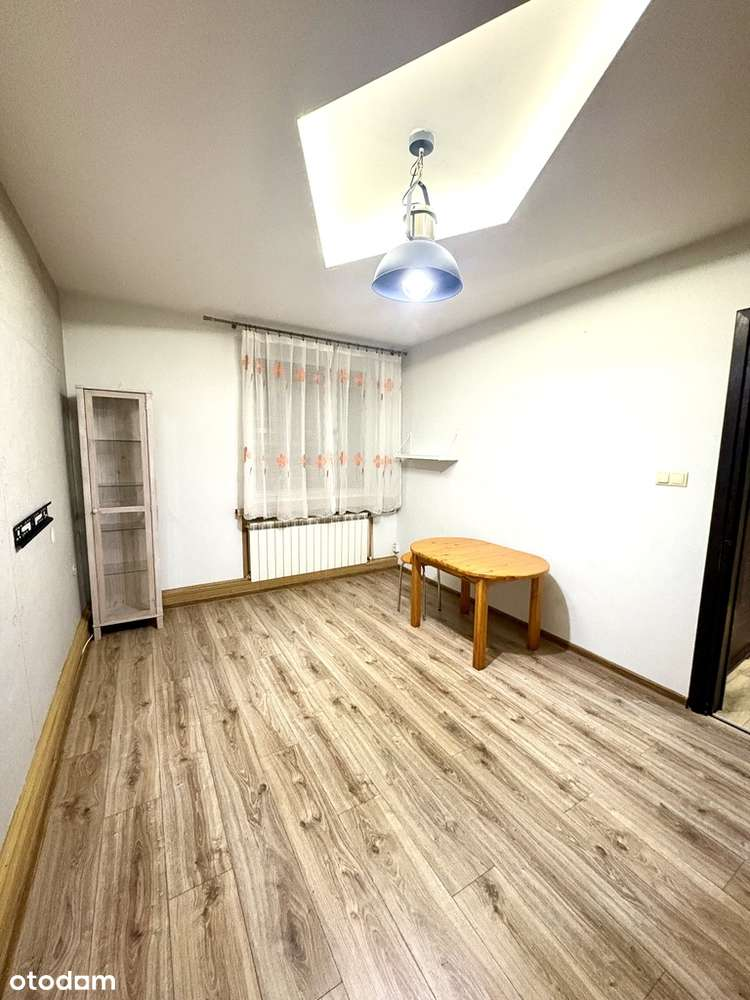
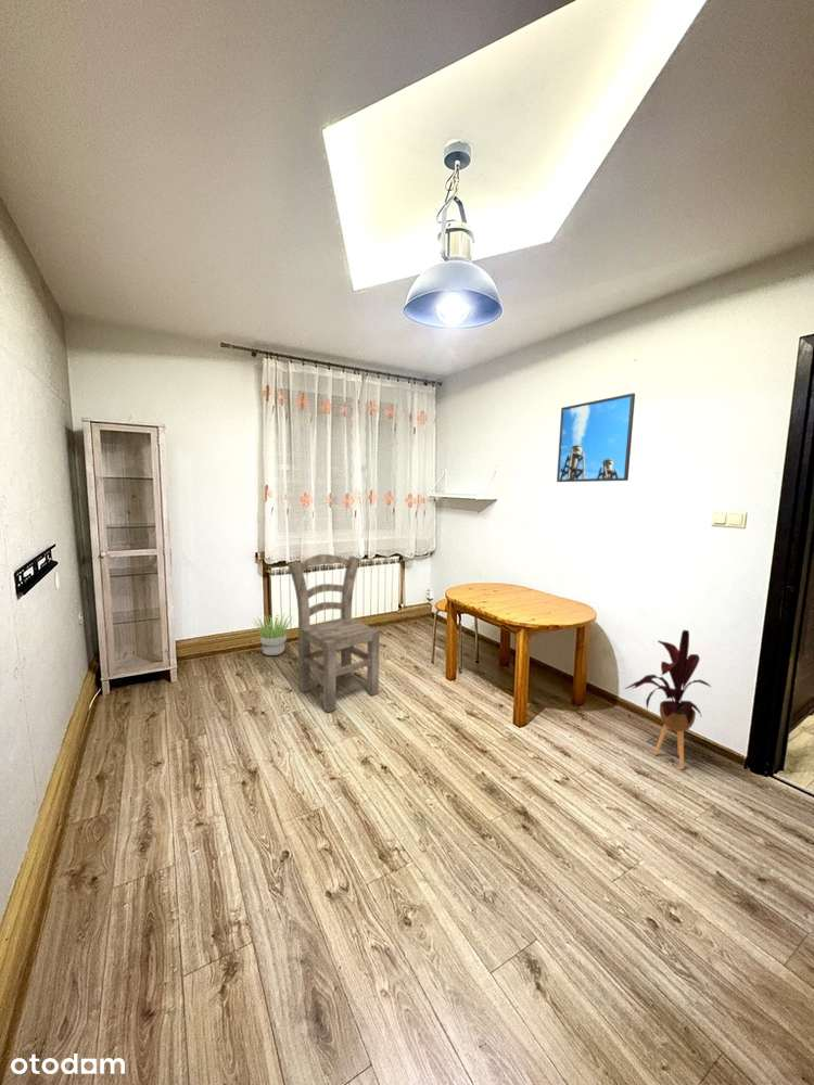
+ house plant (669, 691)
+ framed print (592, 442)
+ chair (336, 625)
+ potted plant (272, 635)
